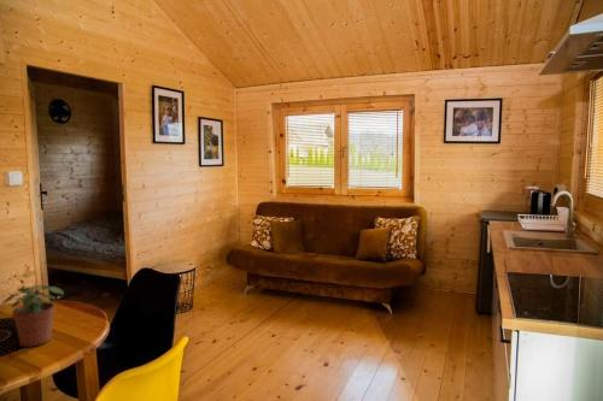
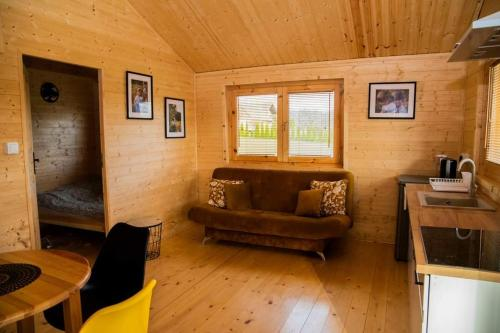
- potted plant (35, 314)
